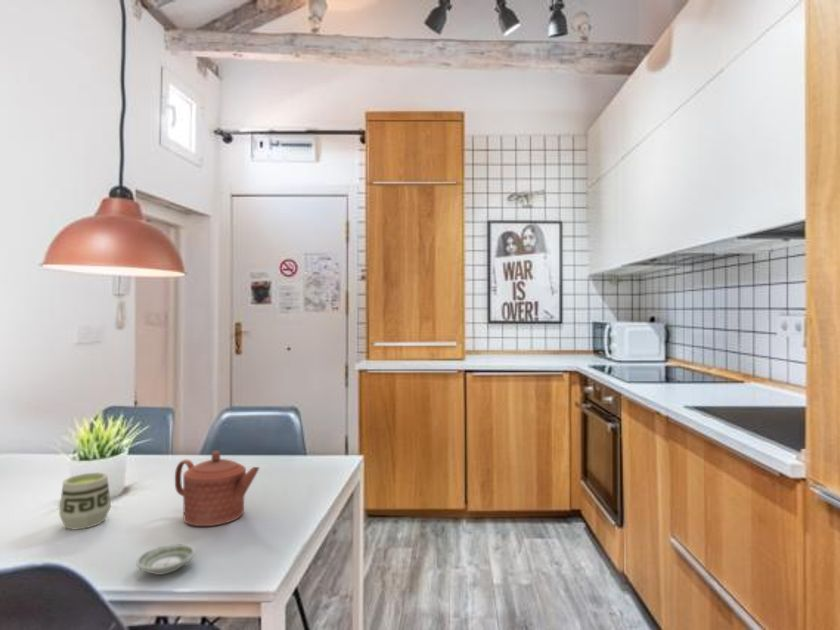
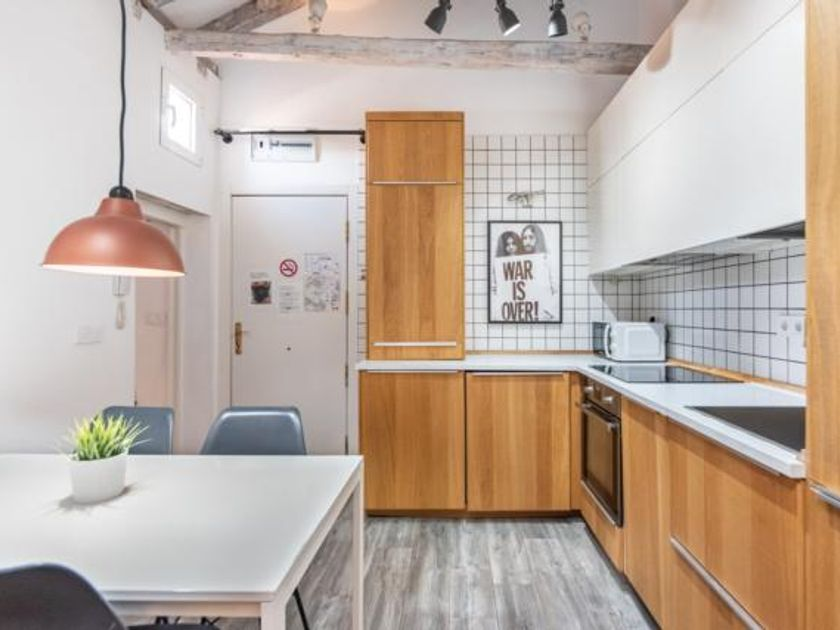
- cup (85, 500)
- teapot (215, 483)
- saucer (166, 561)
